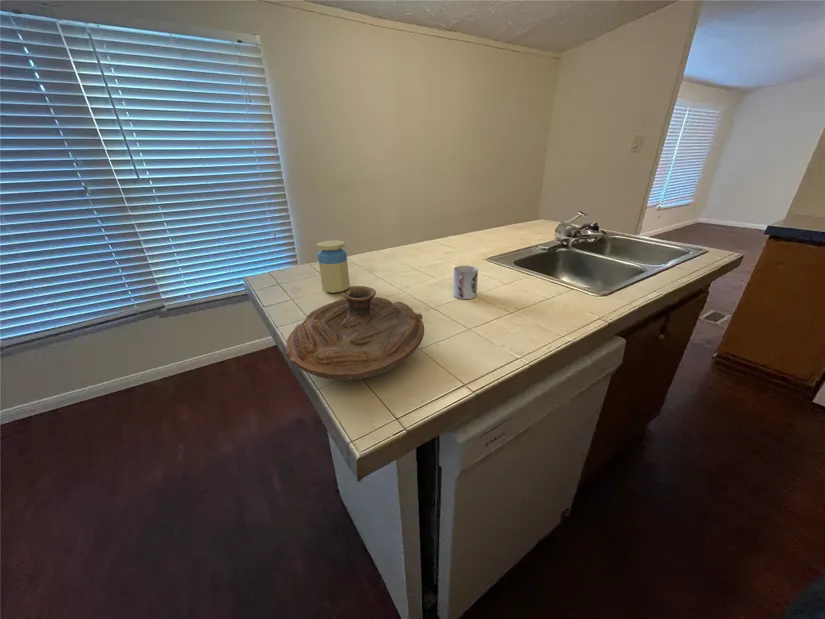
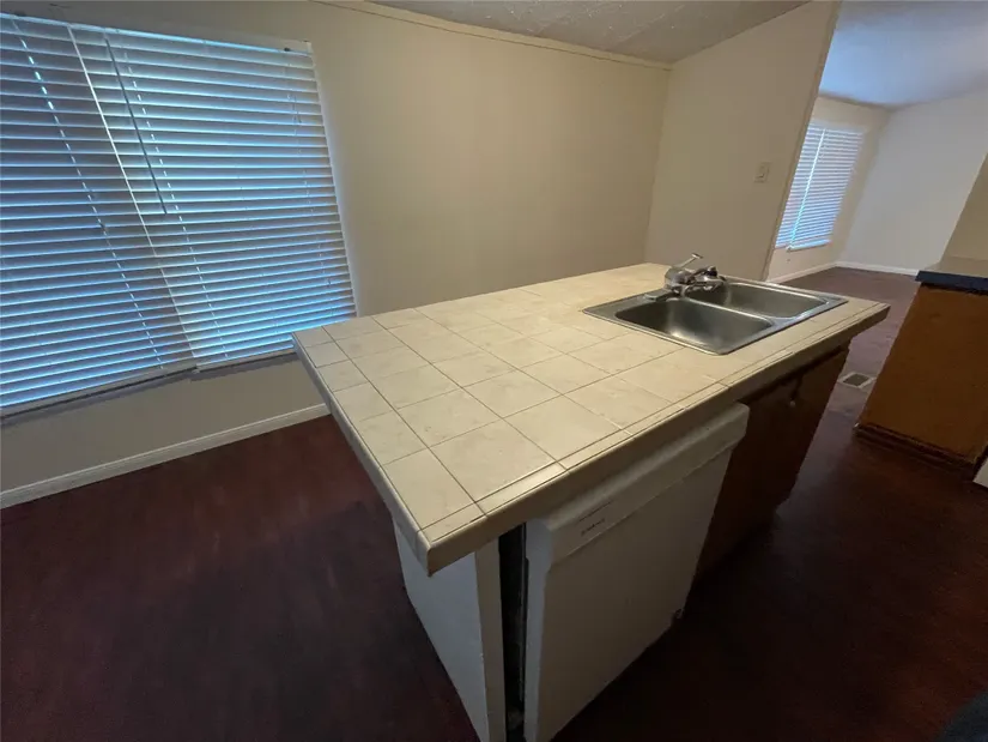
- decorative bowl (356, 326)
- cup (464, 283)
- jar (333, 266)
